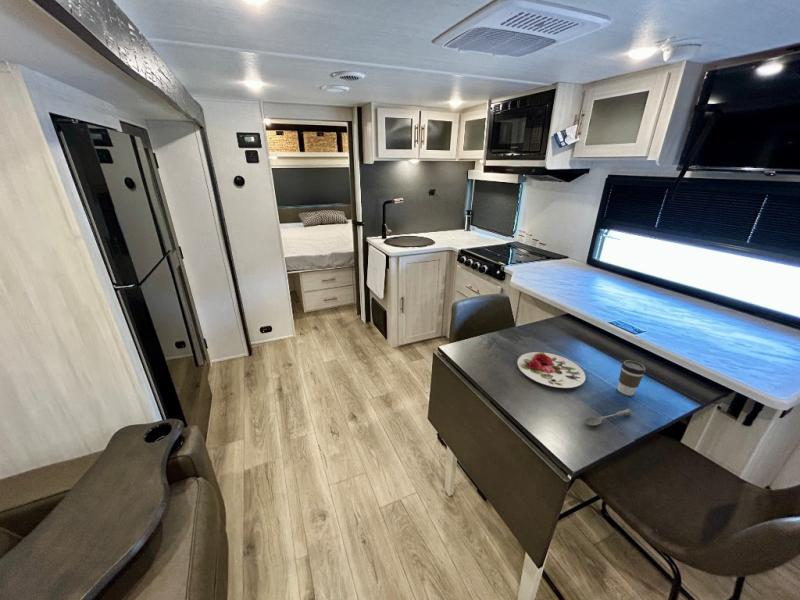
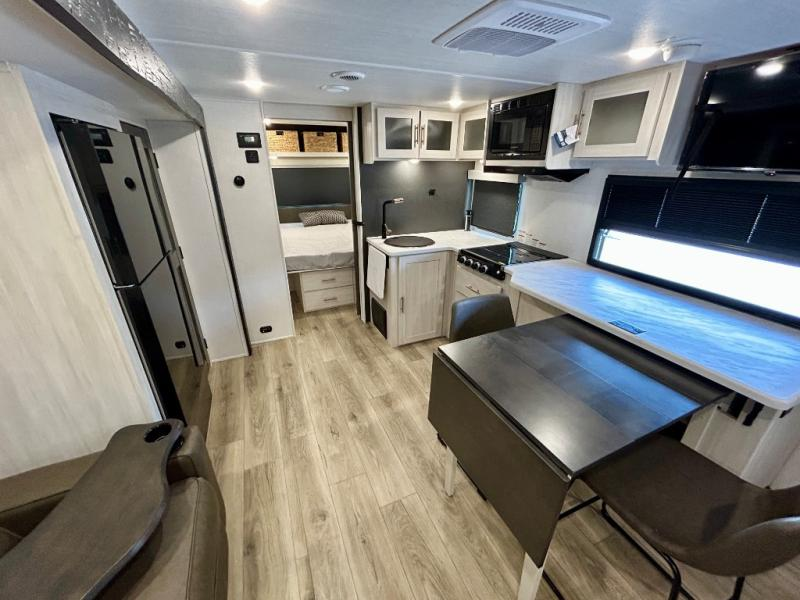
- soupspoon (608, 416)
- plate (550, 368)
- coffee cup (629, 378)
